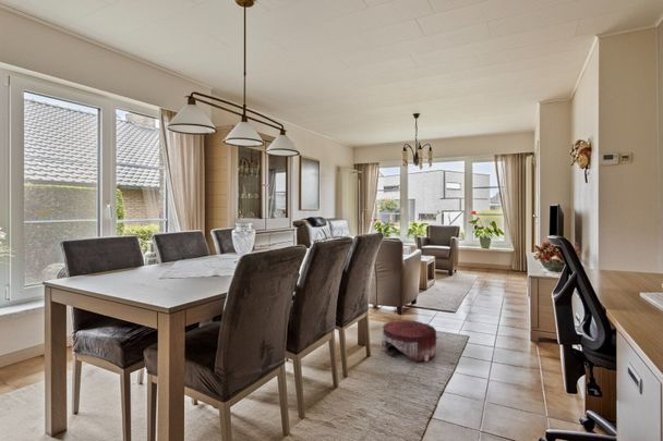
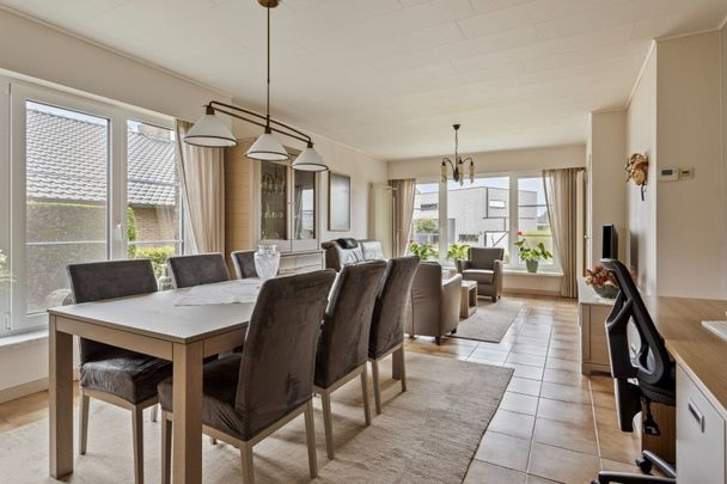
- pouf (408, 338)
